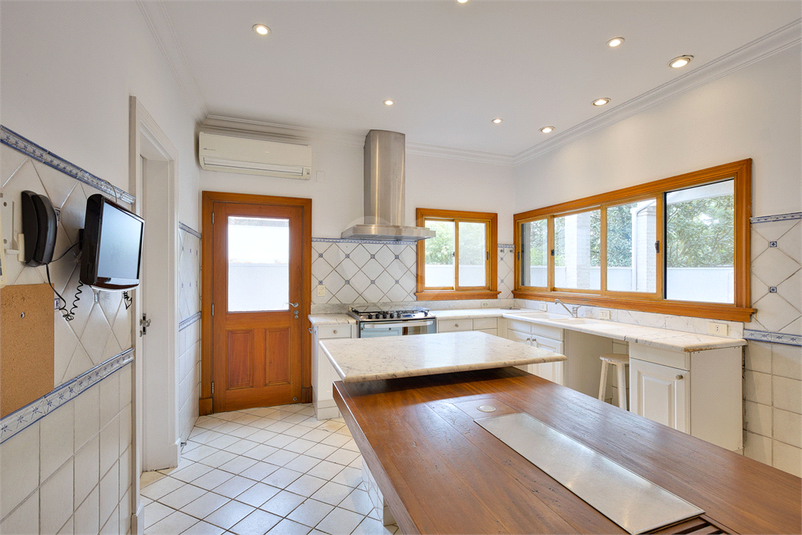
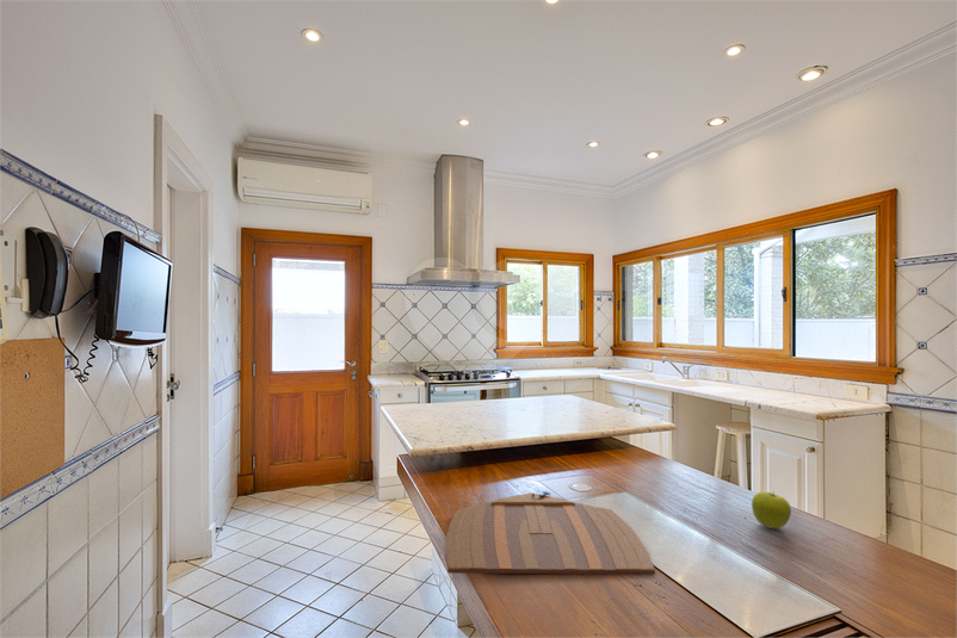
+ fruit (771, 509)
+ cutting board (538, 522)
